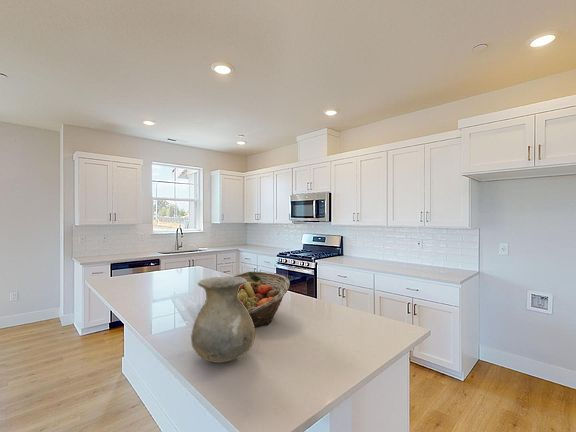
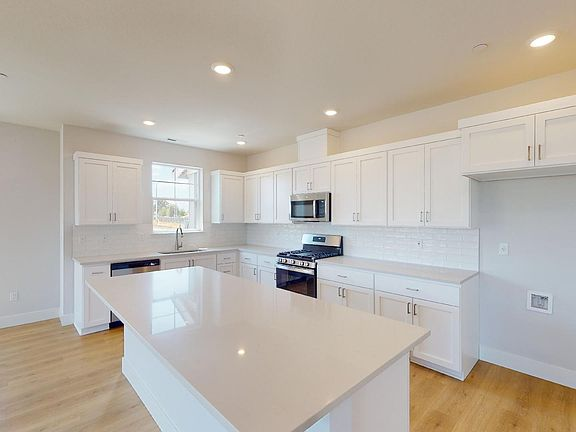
- fruit basket (247, 297)
- vase (224, 319)
